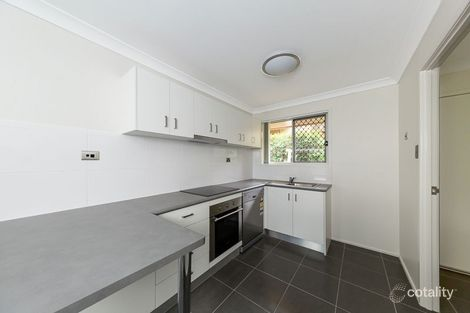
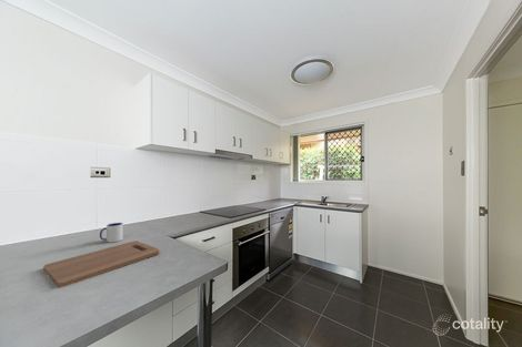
+ mug (111, 233)
+ cutting board (107, 258)
